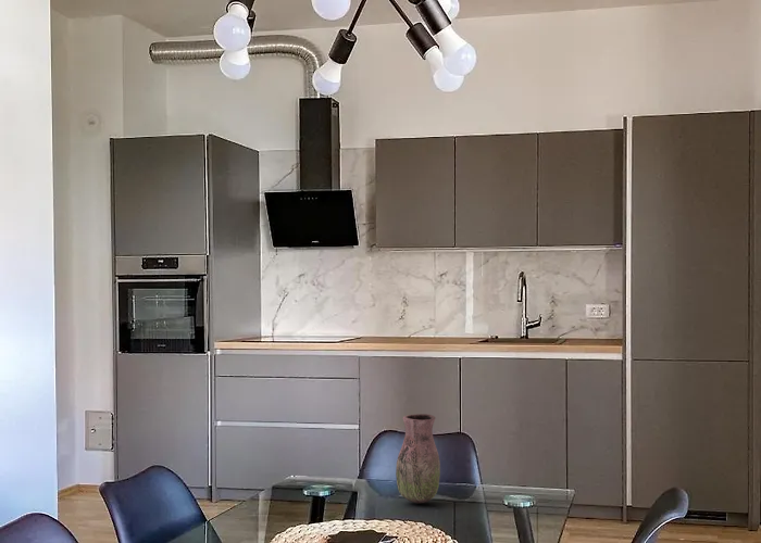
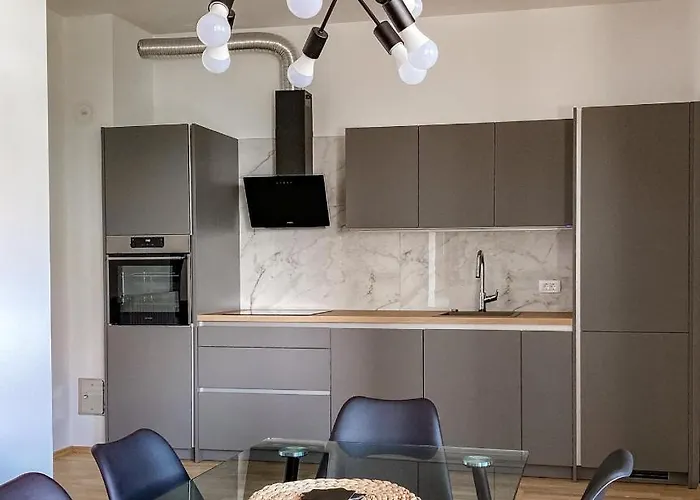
- vase (417, 459)
